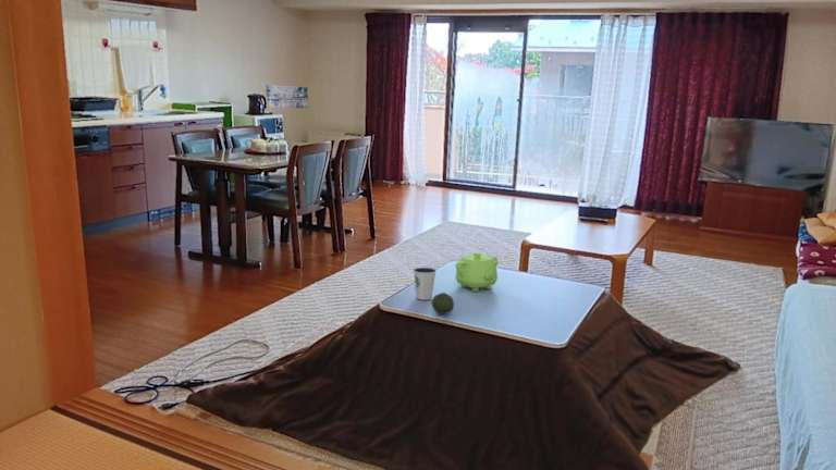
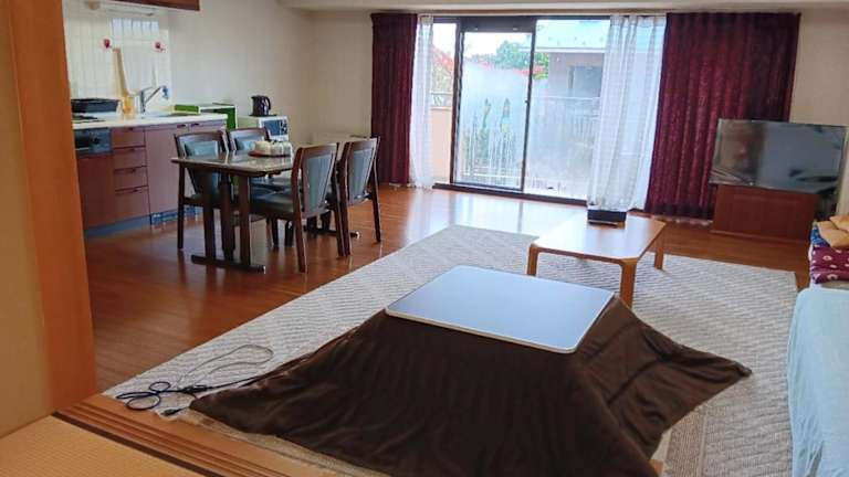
- wall art (287, 97)
- fruit (442, 302)
- dixie cup (423, 284)
- teapot (481, 271)
